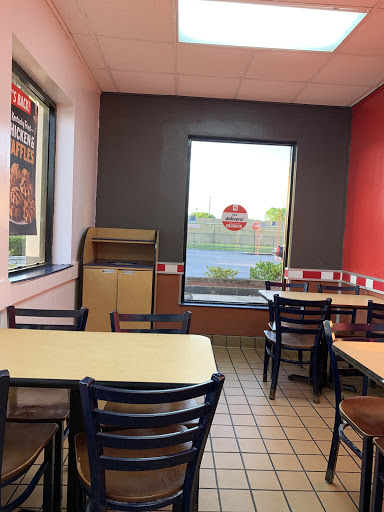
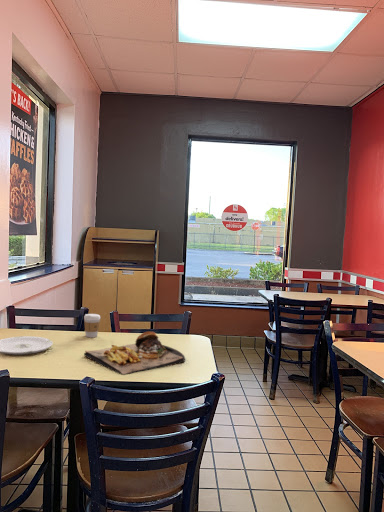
+ coffee cup (91, 325)
+ plate (22, 346)
+ food tray (139, 345)
